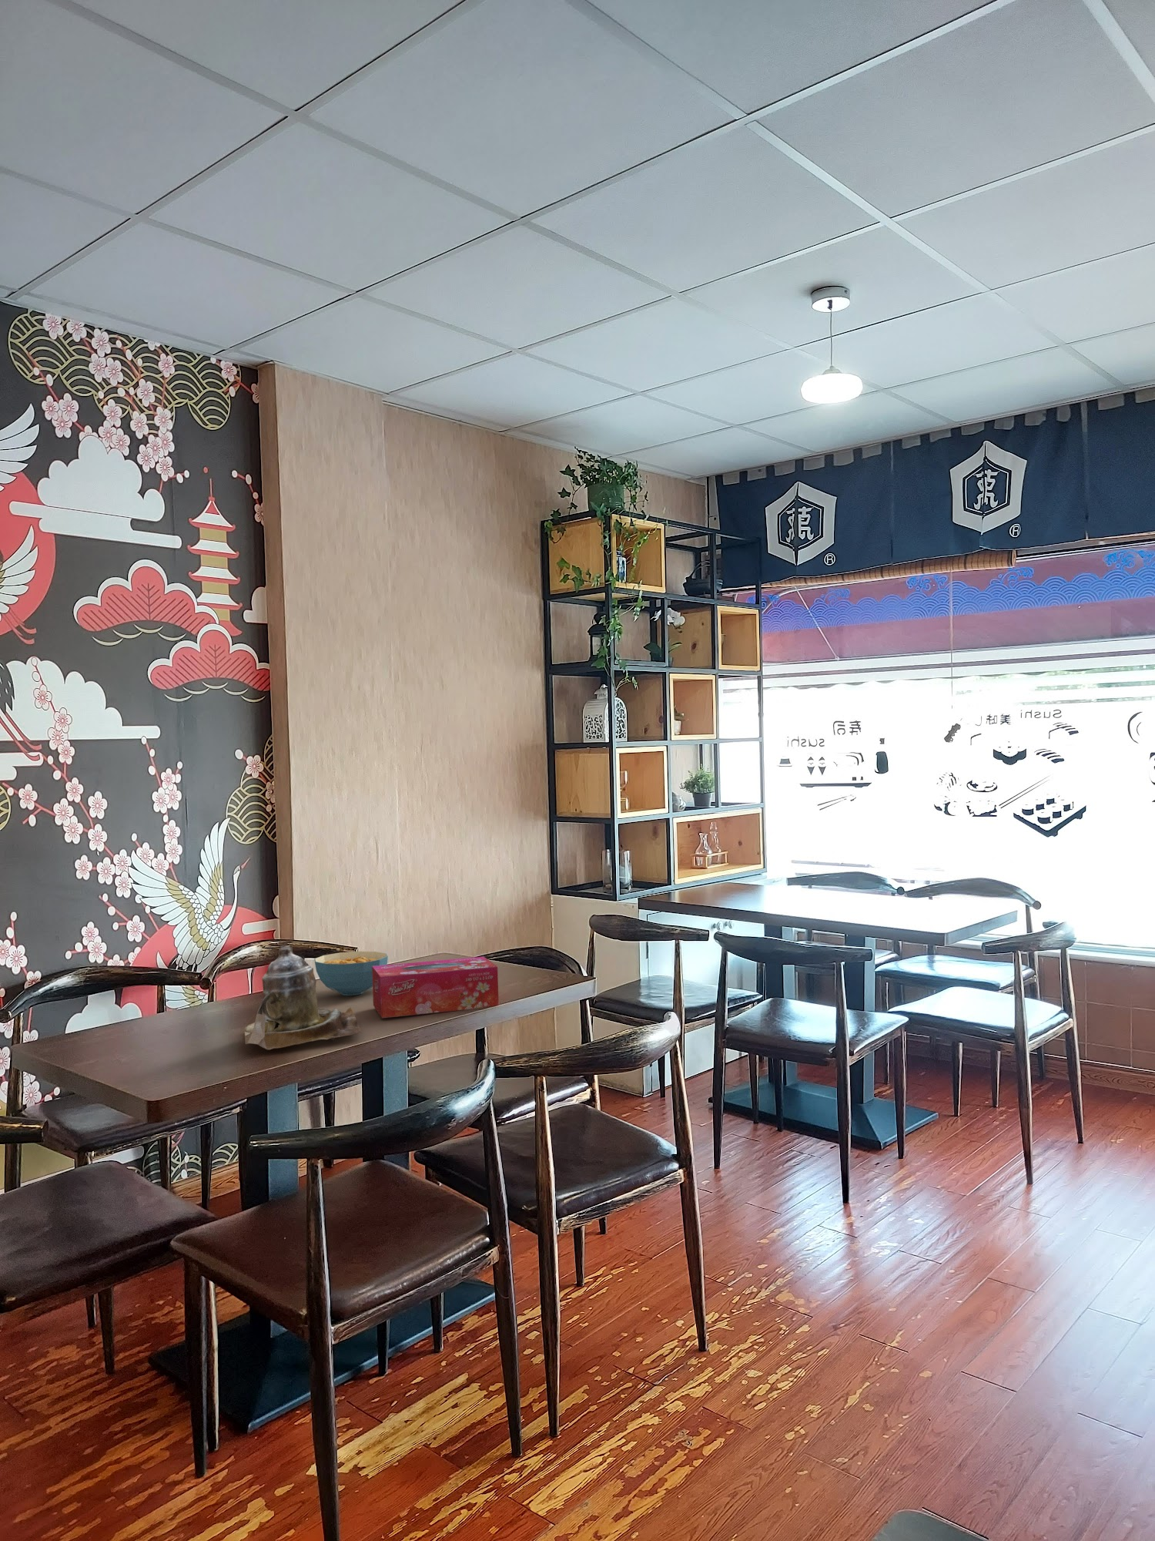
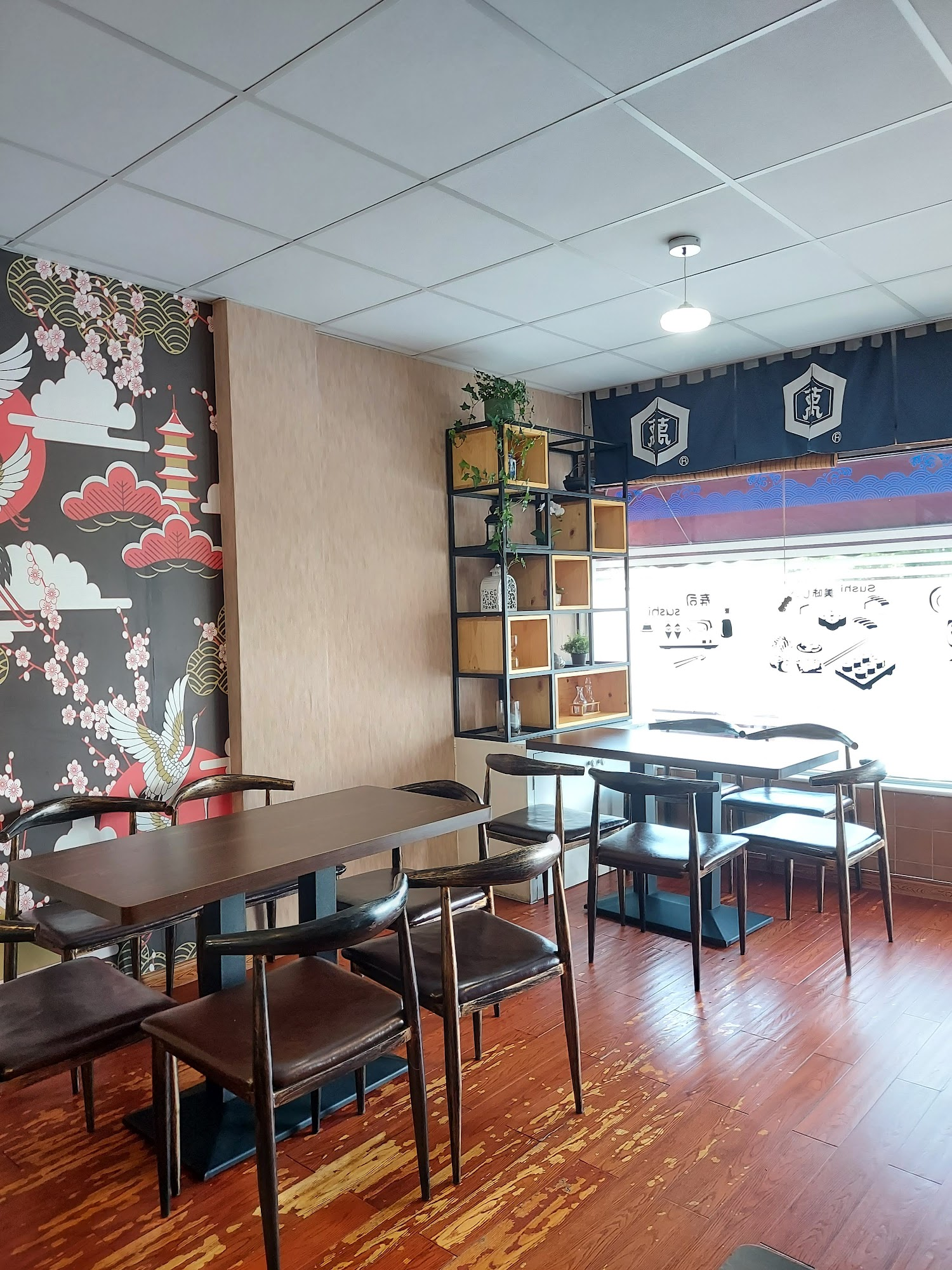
- tissue box (434, 985)
- cereal bowl (351, 974)
- teapot (300, 989)
